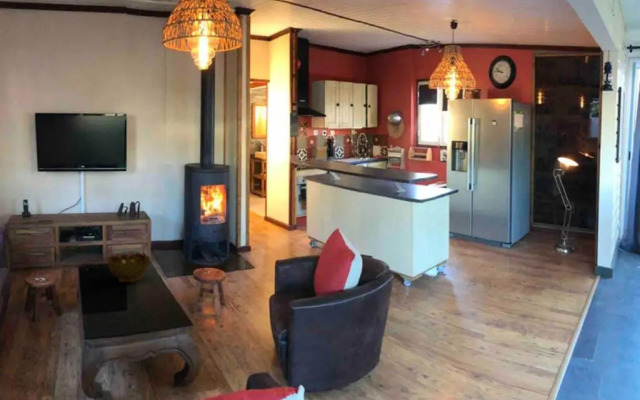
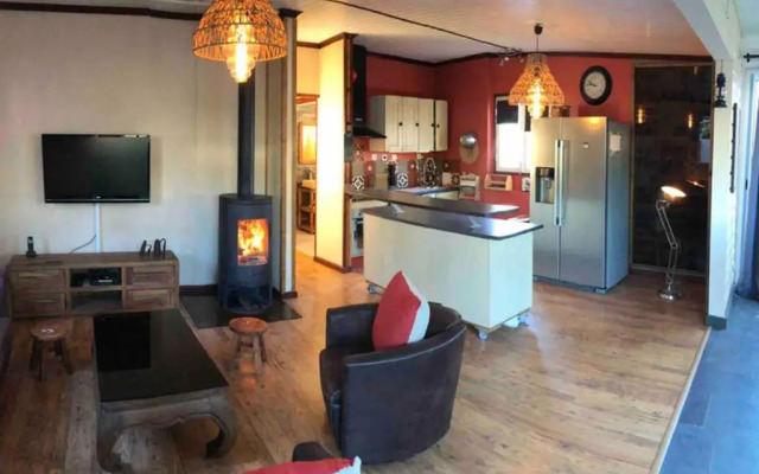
- decorative bowl (129, 267)
